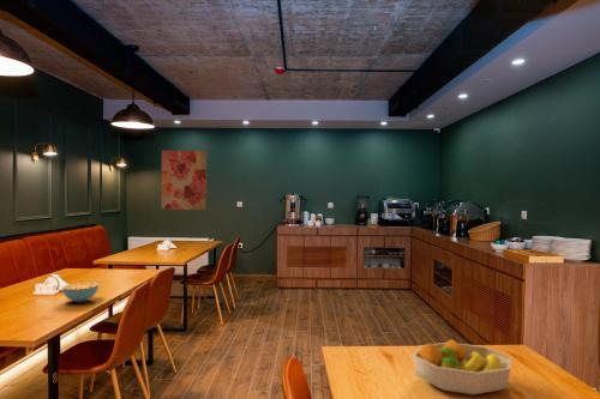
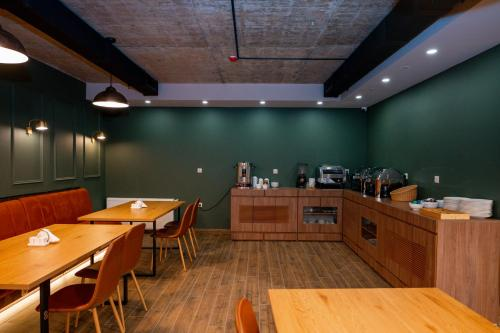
- fruit bowl (461, 363)
- wall art (184, 180)
- cereal bowl (80, 292)
